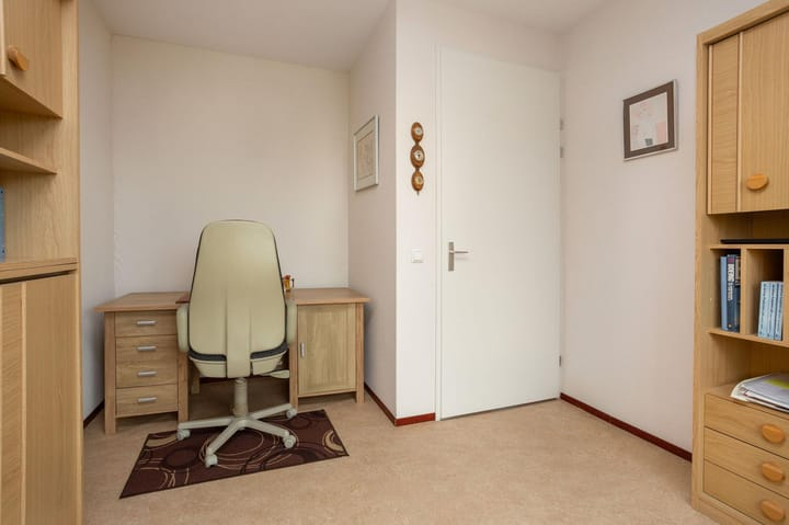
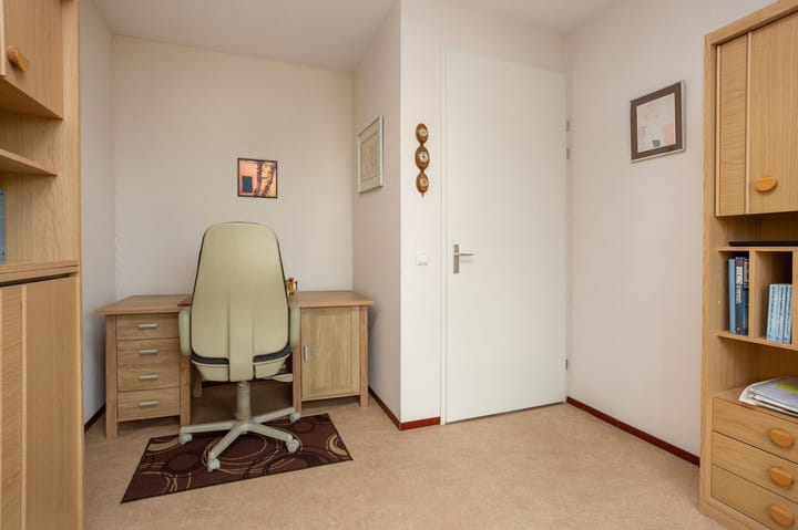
+ wall art (257, 178)
